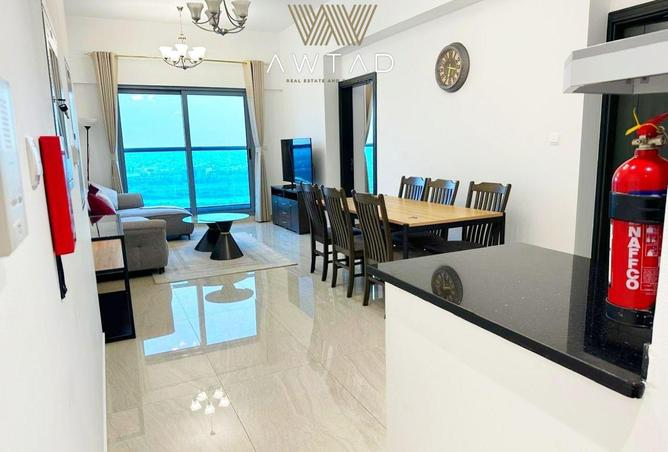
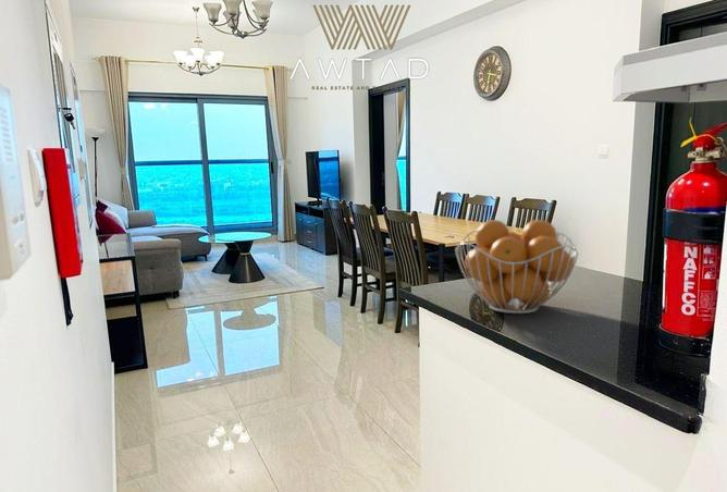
+ fruit basket (514, 263)
